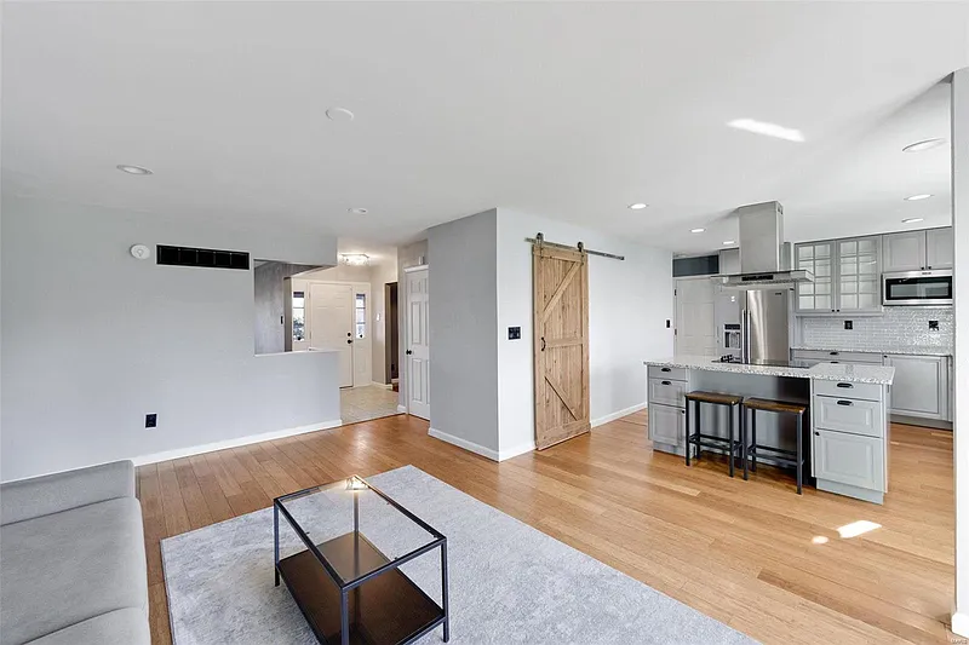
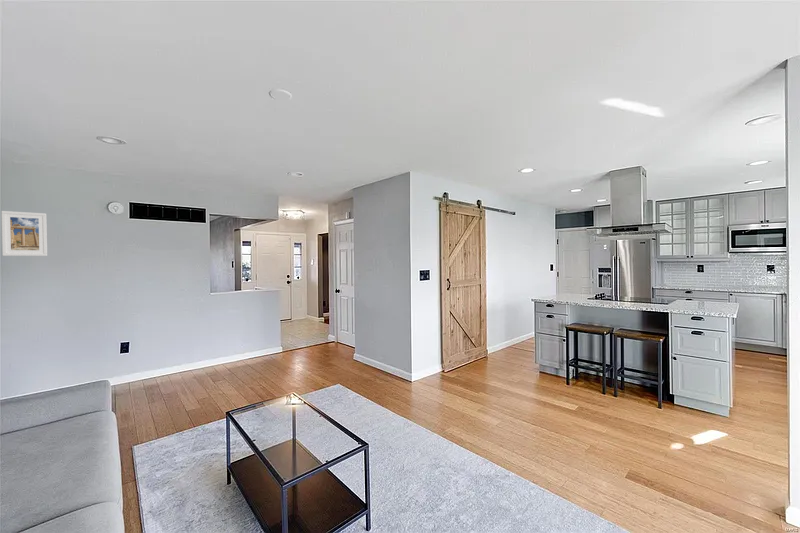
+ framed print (25, 234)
